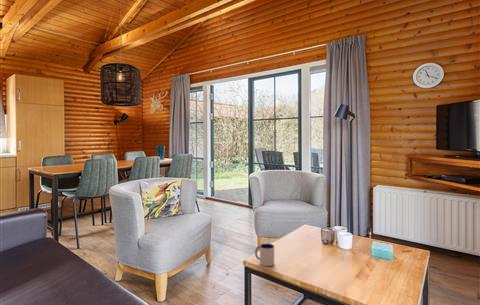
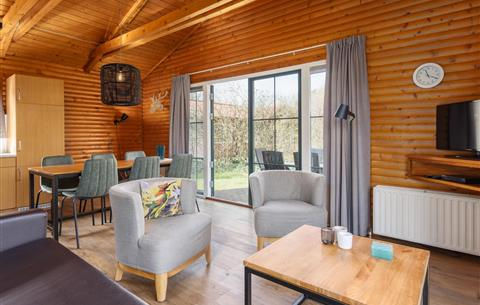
- mug (264, 254)
